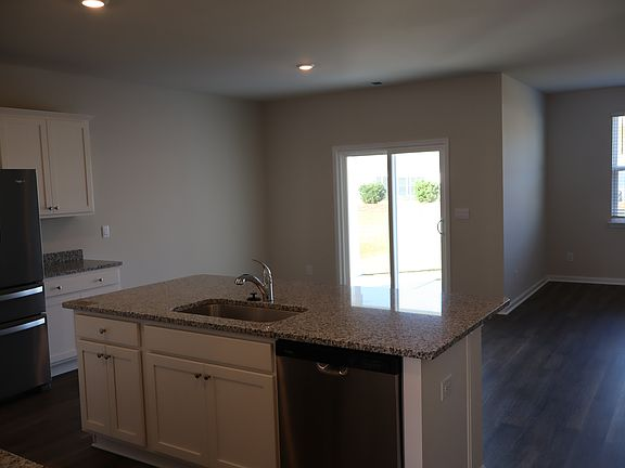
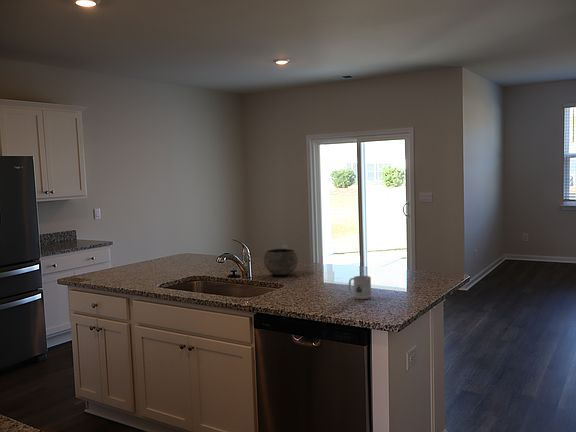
+ bowl (281, 262)
+ mug (359, 286)
